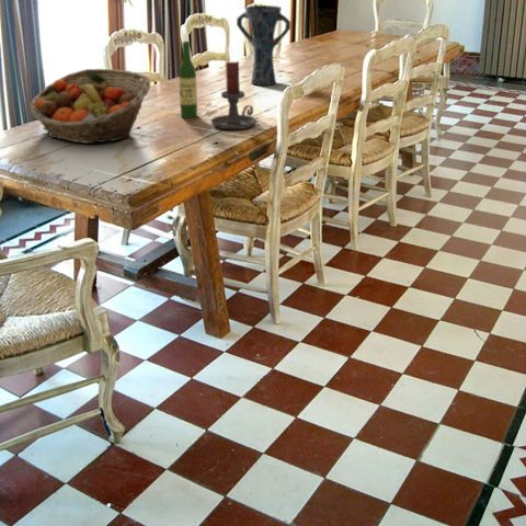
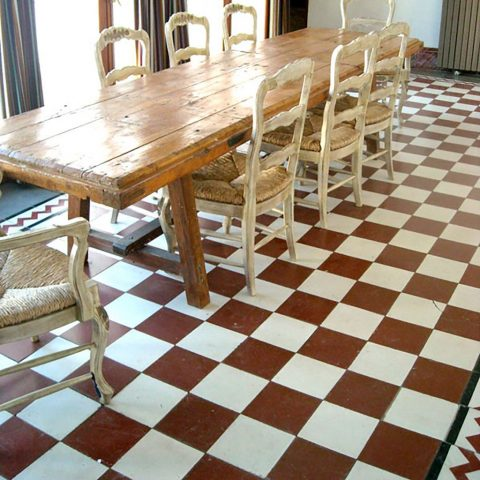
- vase (263, 46)
- wine bottle (187, 79)
- fruit basket (91, 104)
- candle holder (236, 92)
